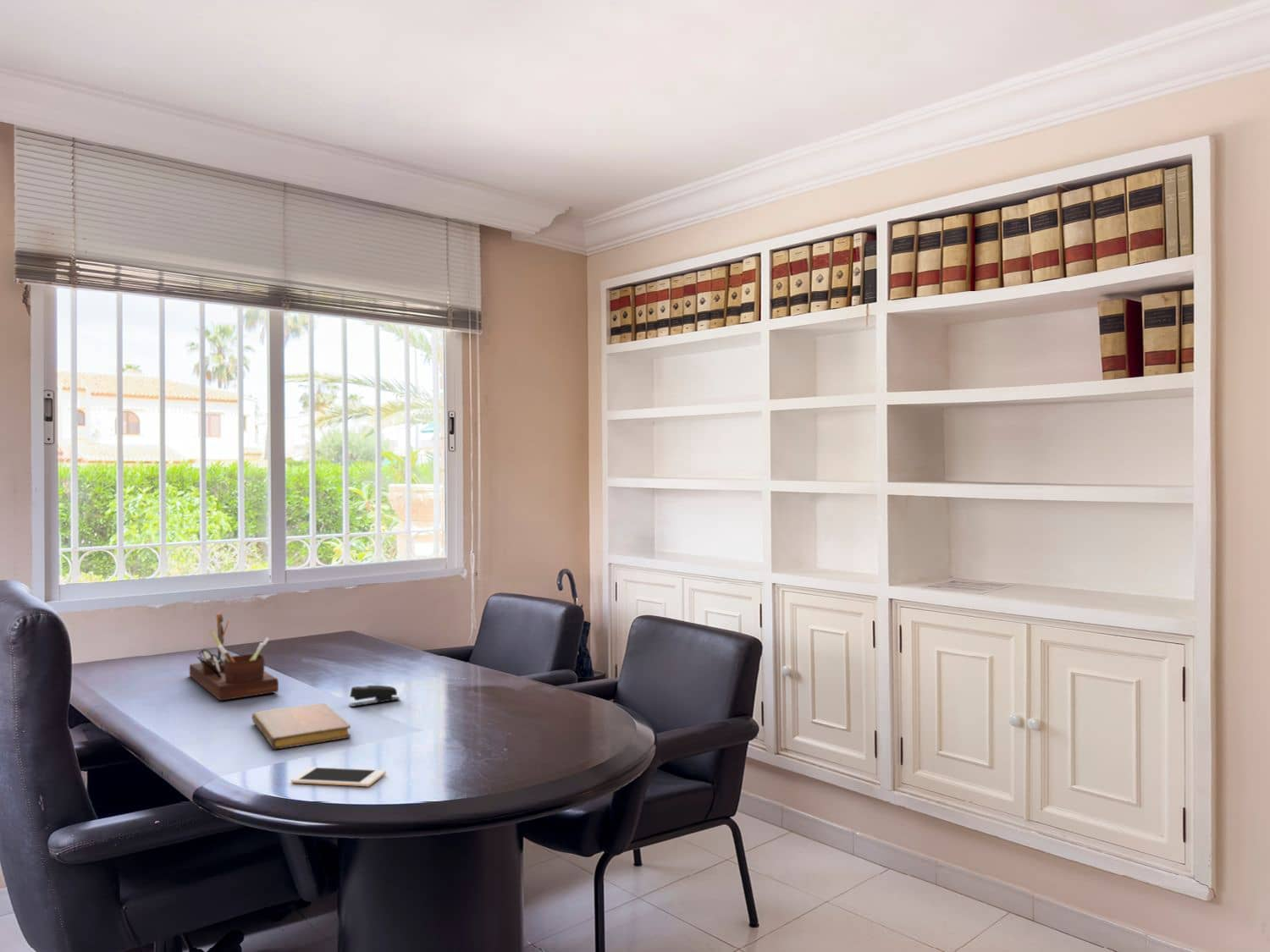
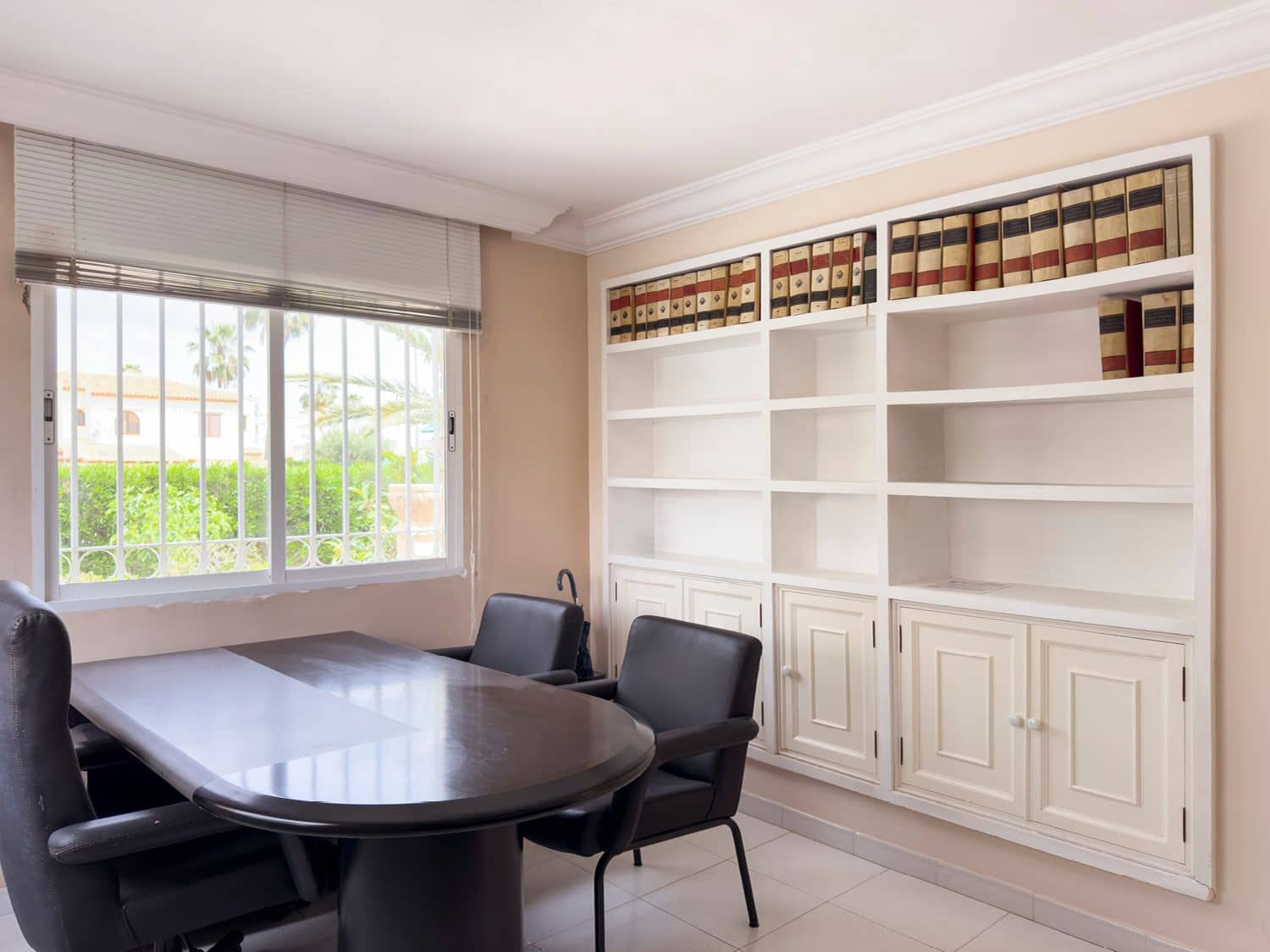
- notebook (300, 724)
- desk organizer (229, 655)
- cell phone (339, 776)
- stapler (374, 693)
